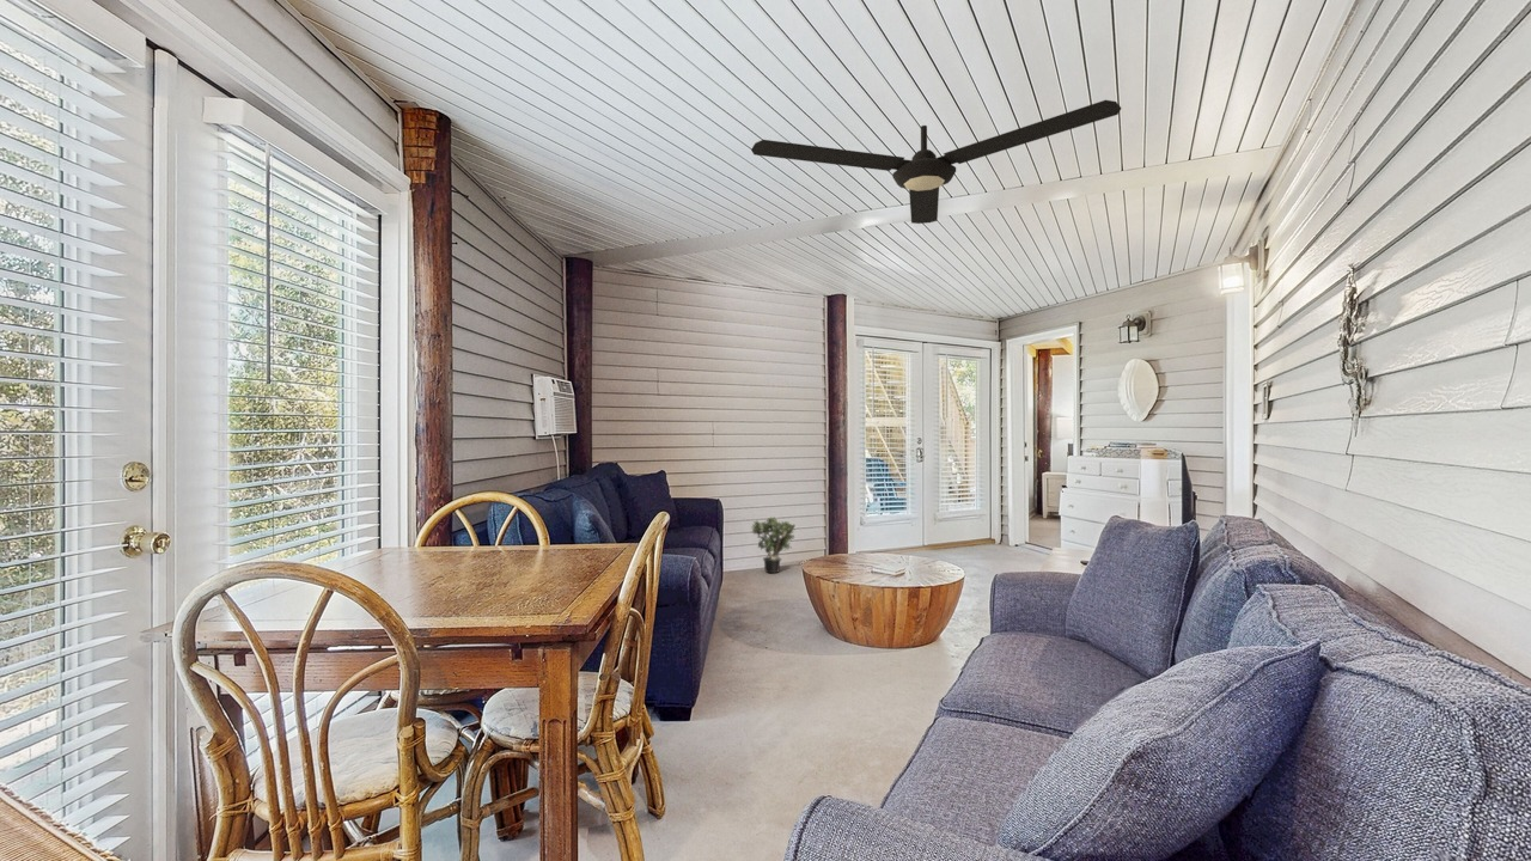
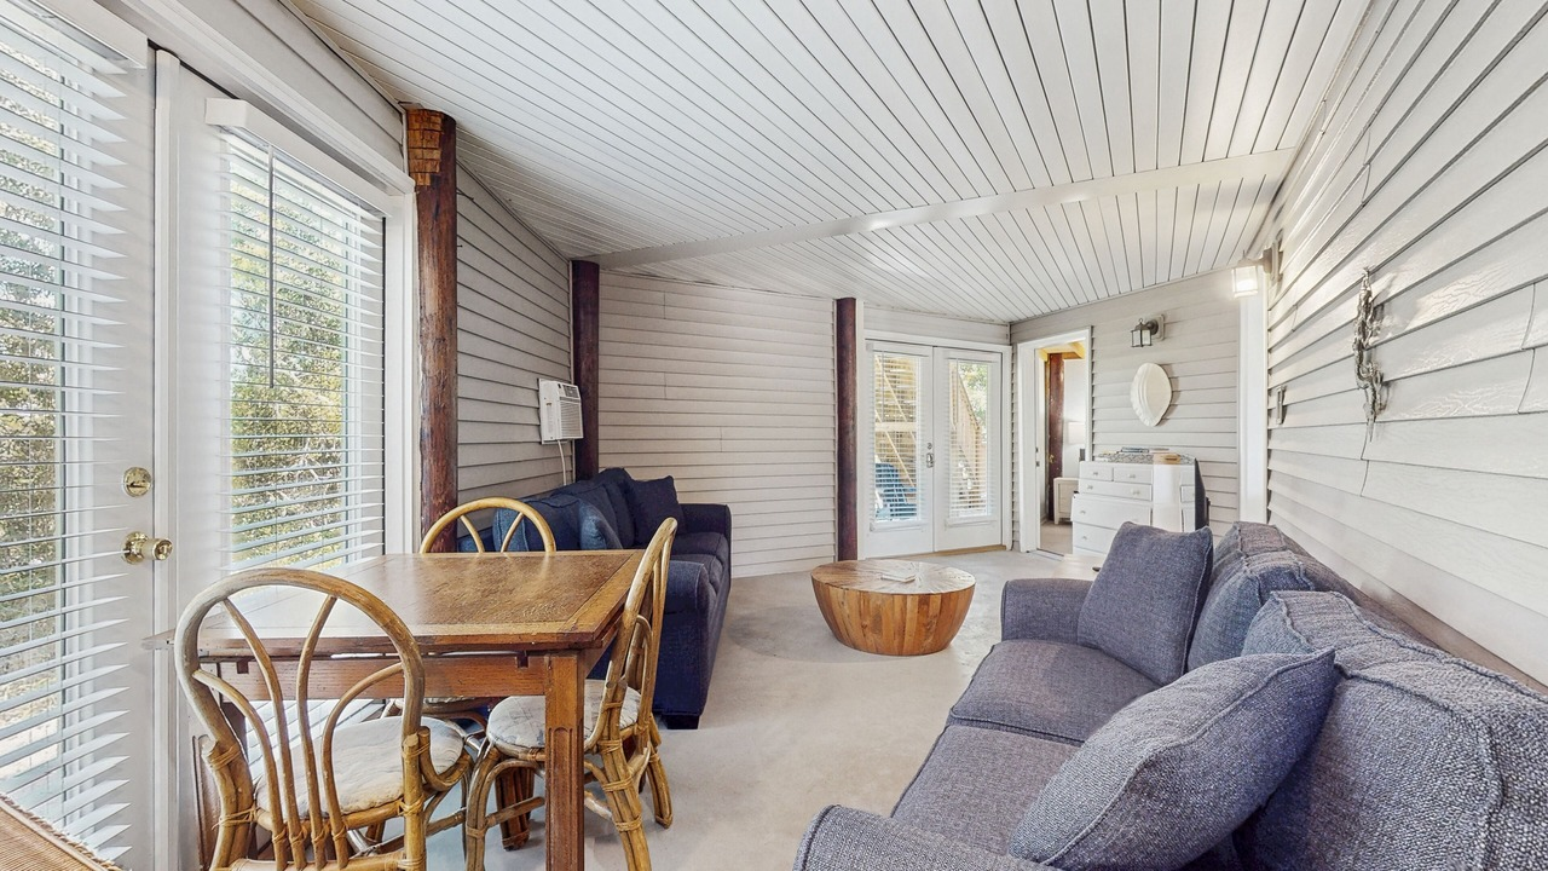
- ceiling fan (923, 170)
- potted plant (774, 544)
